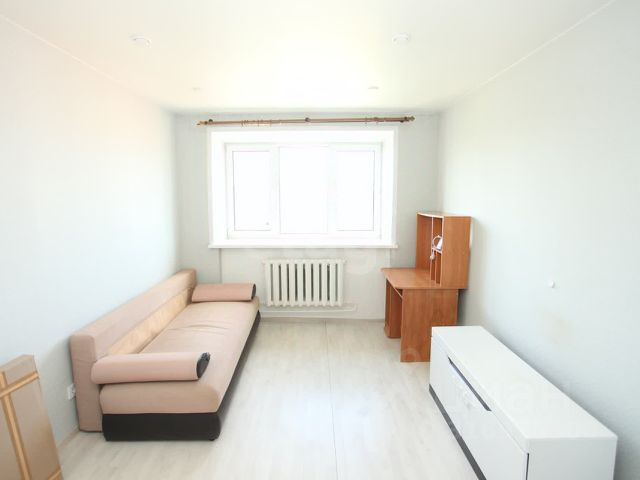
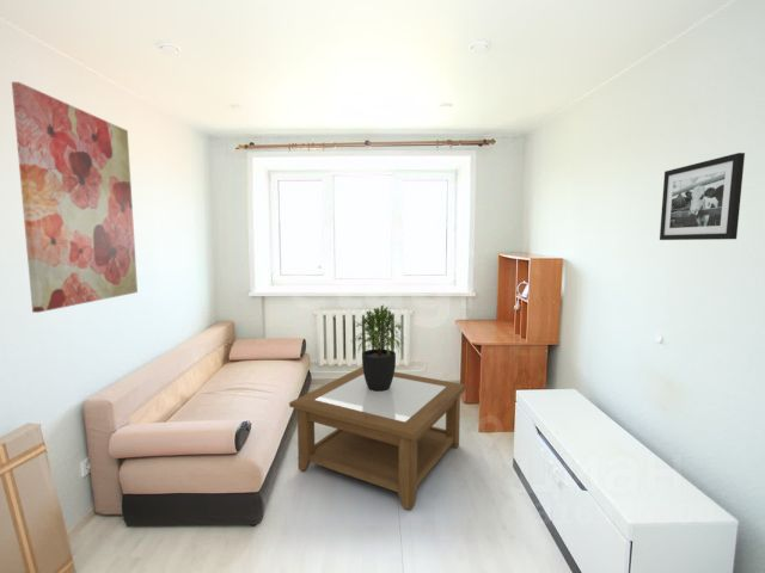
+ picture frame (697, 202)
+ potted plant (380, 346)
+ coffee table (382, 425)
+ wall art (86, 208)
